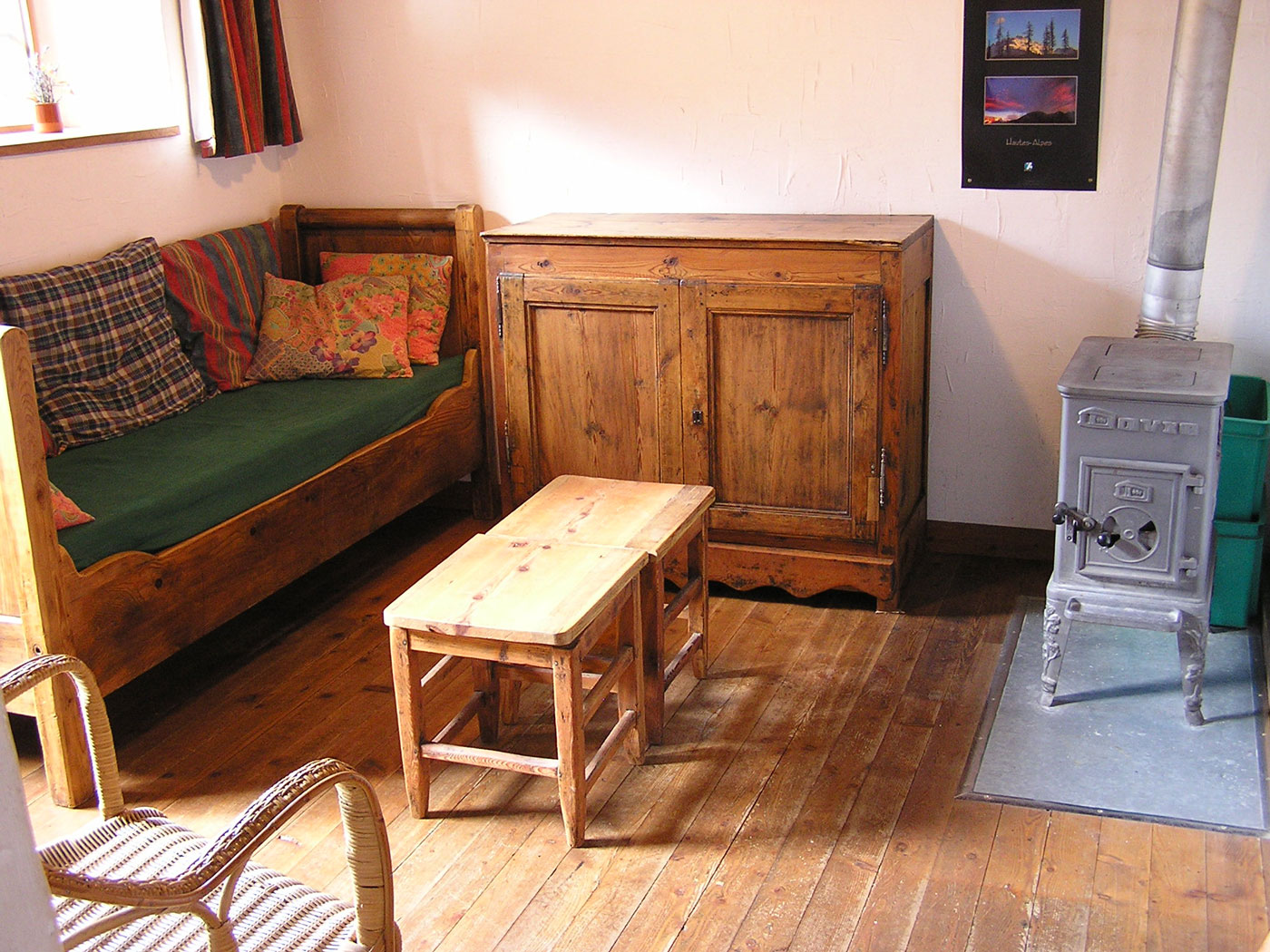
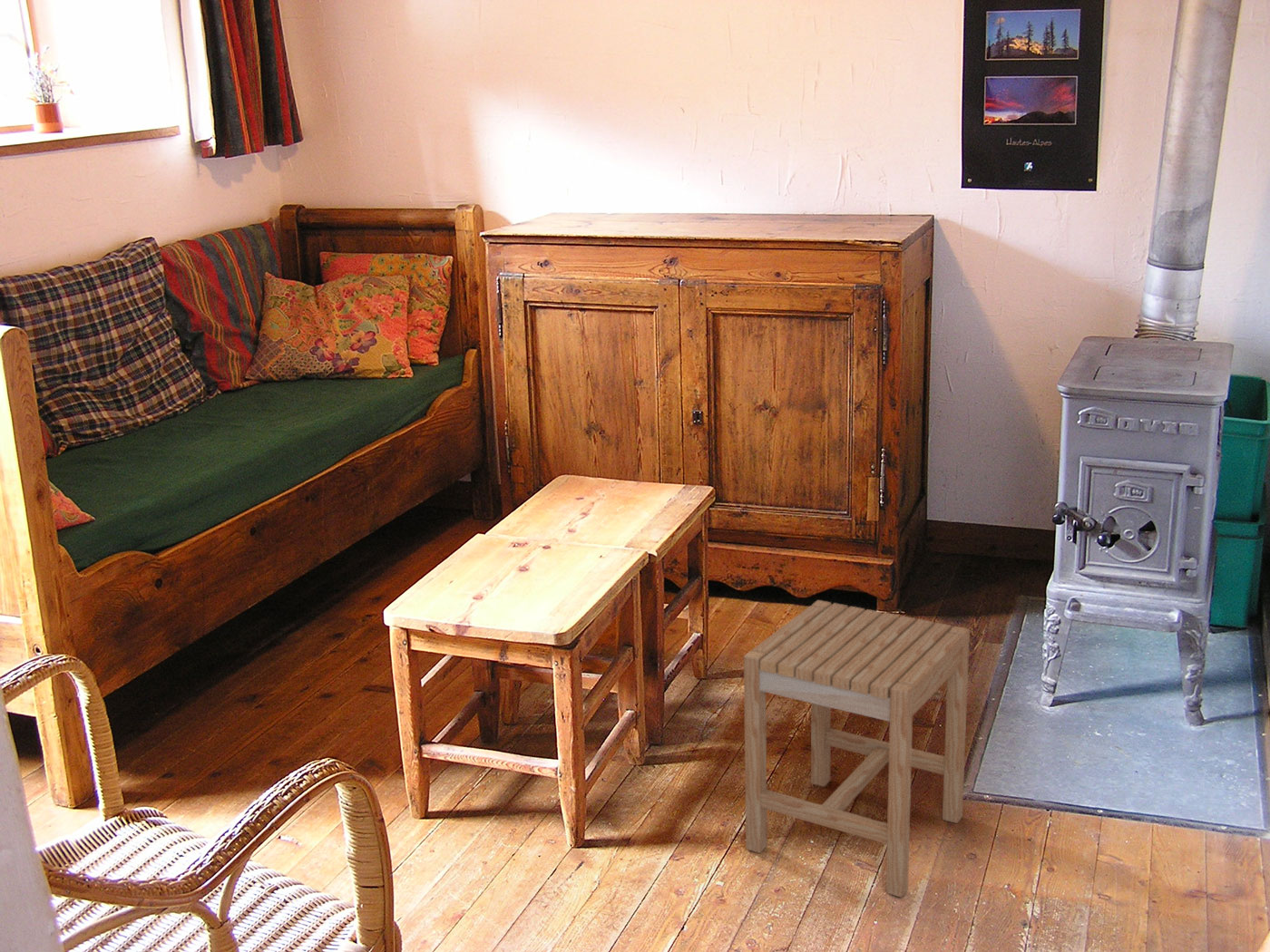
+ stool (856, 739)
